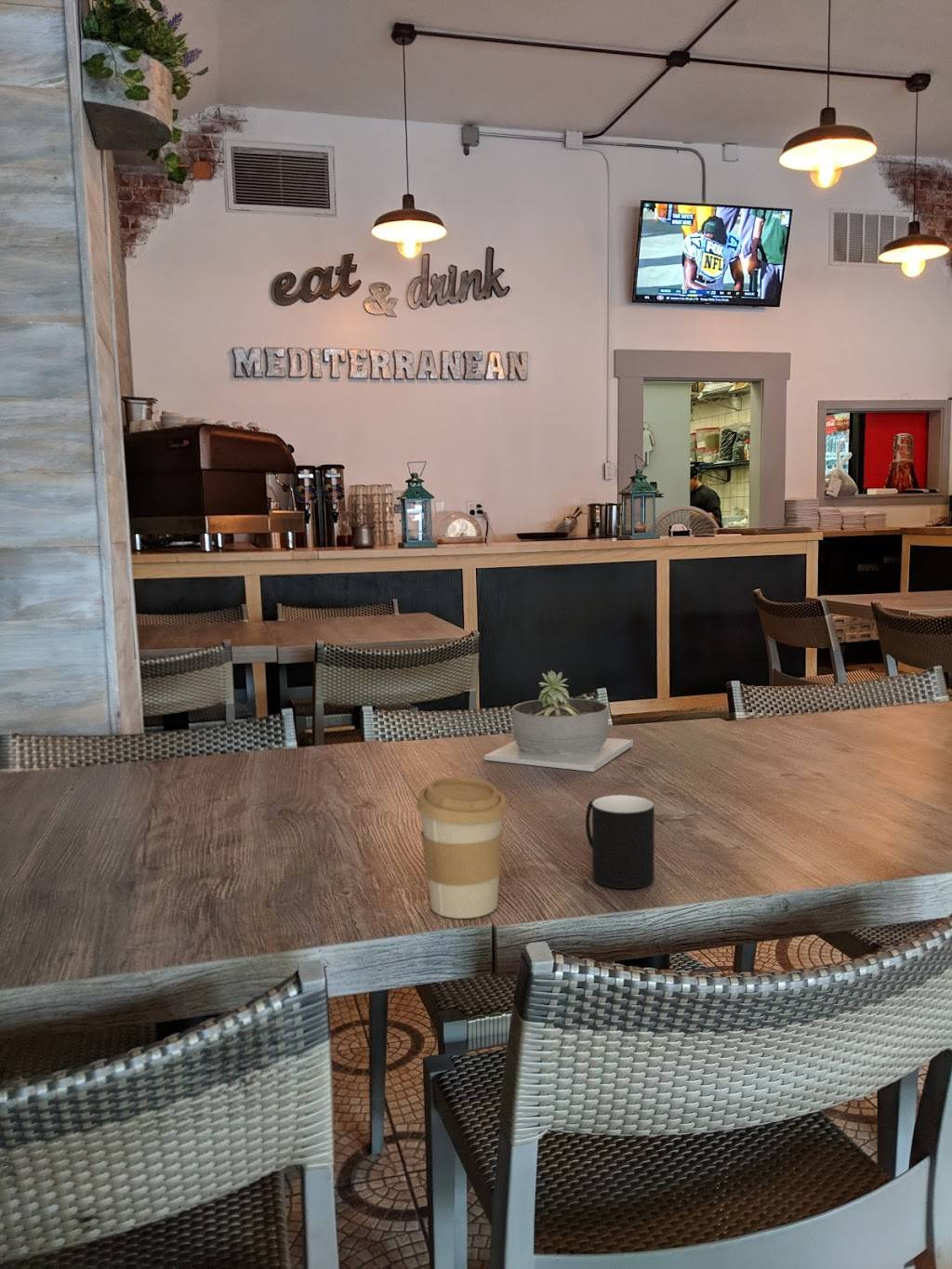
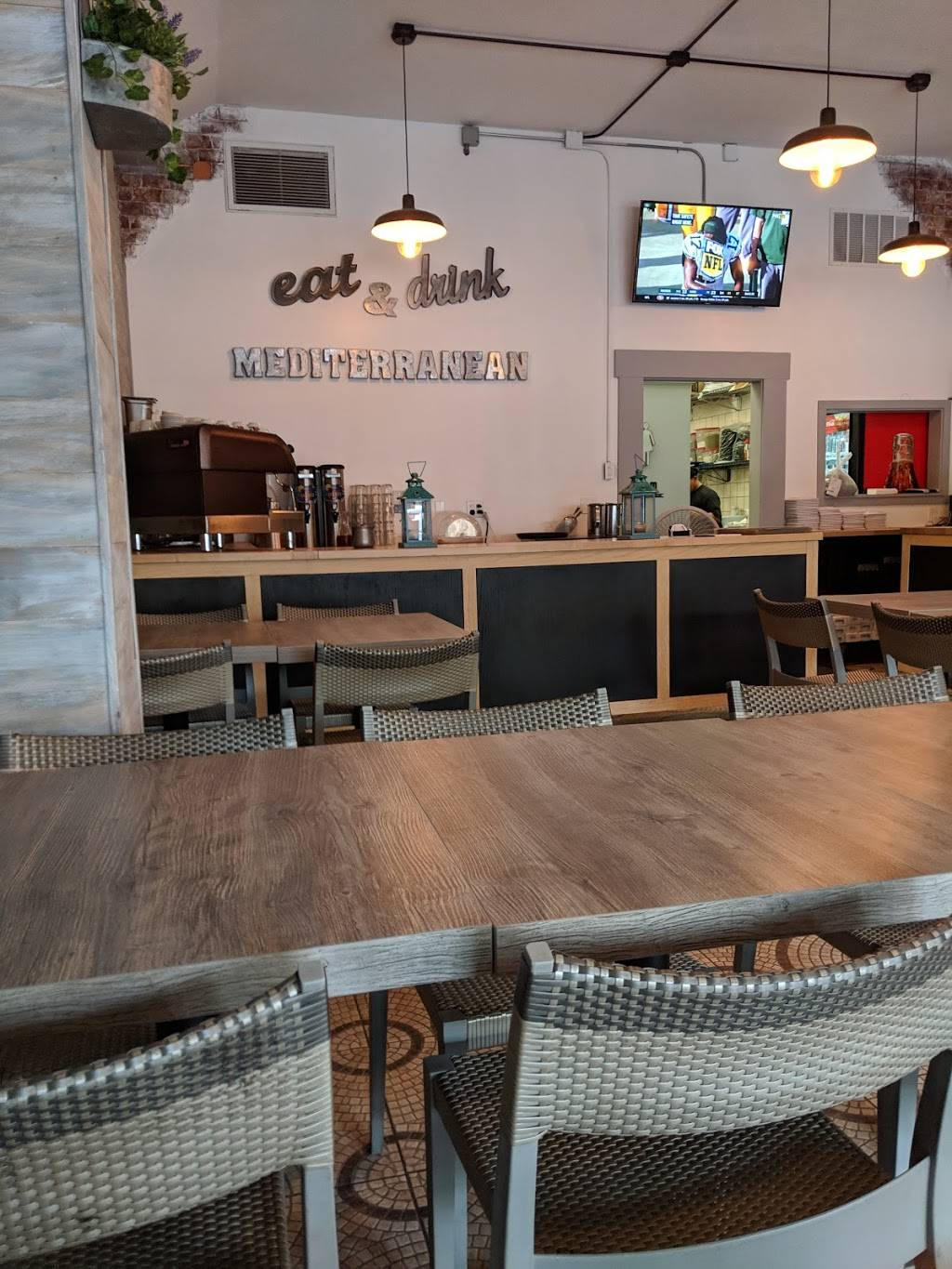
- cup (615, 837)
- coffee cup (462, 844)
- succulent planter (559, 712)
